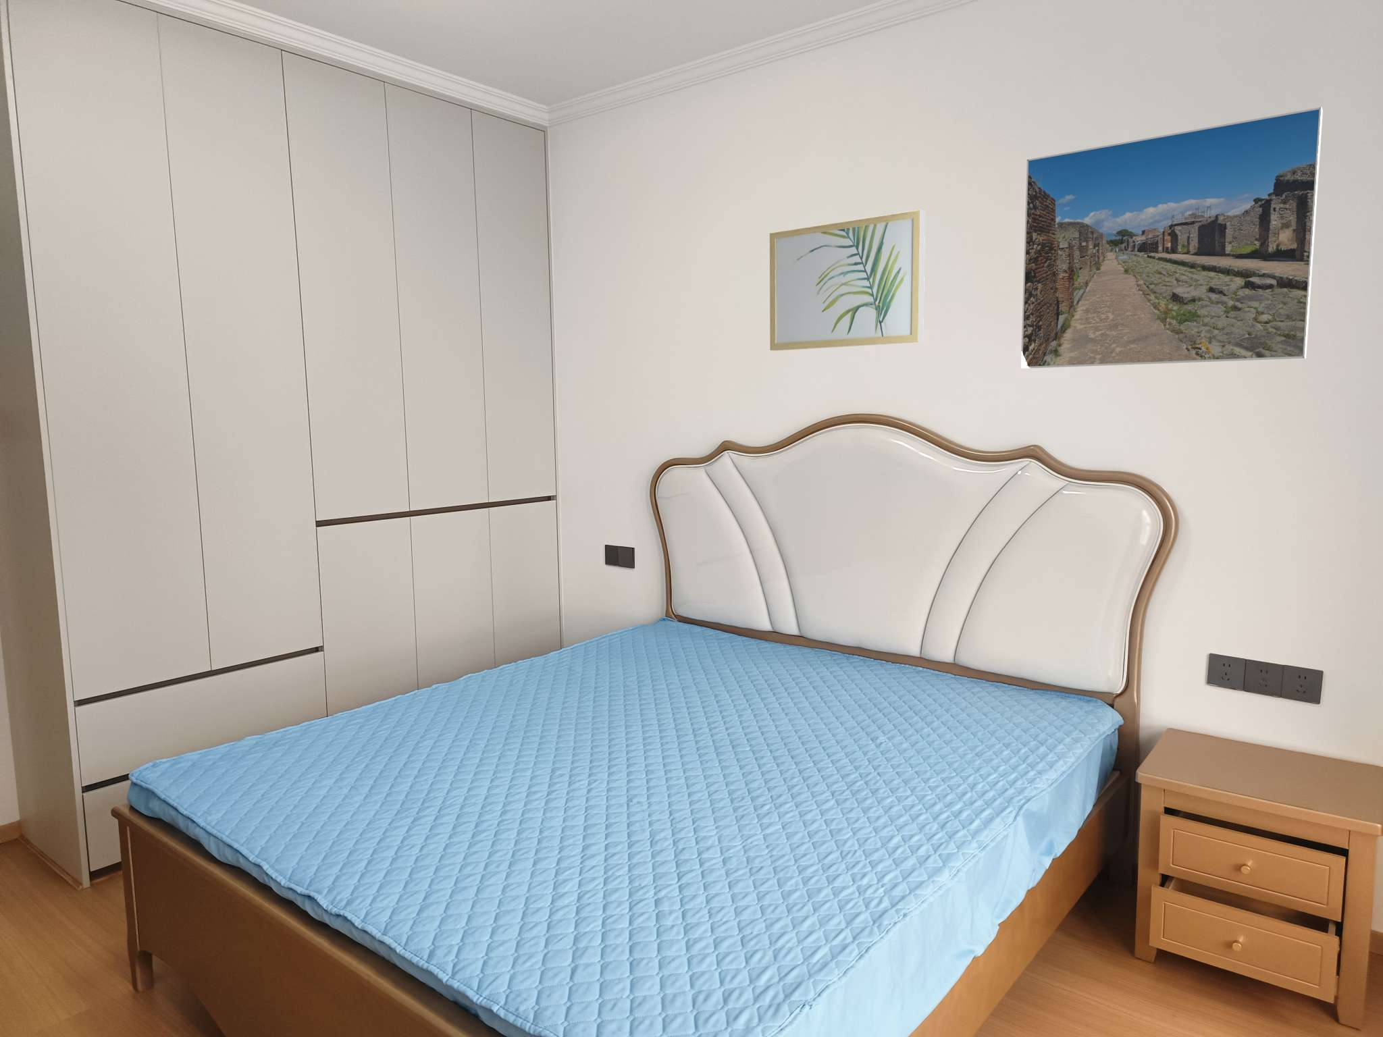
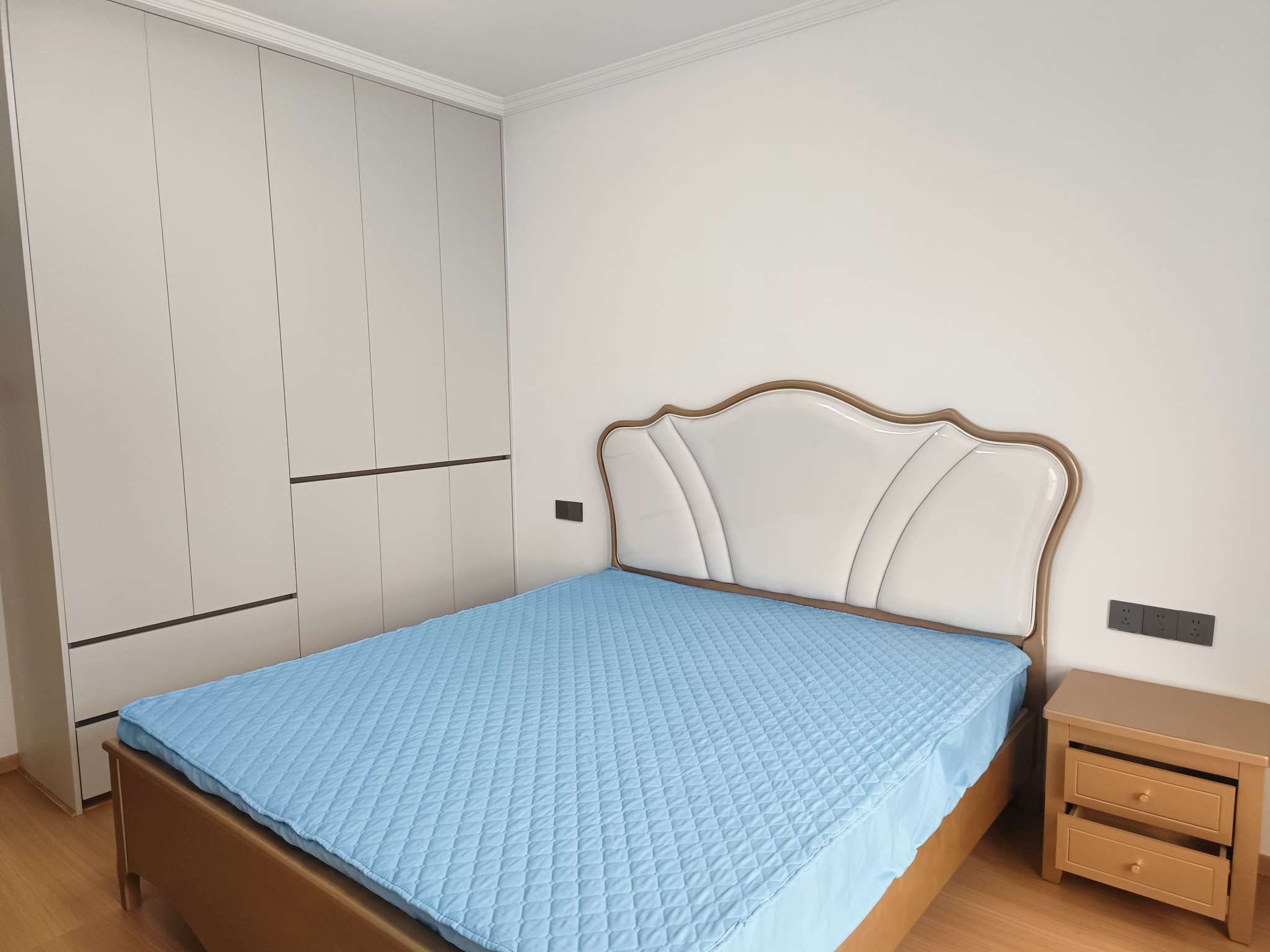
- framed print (1156, 252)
- wall art (843, 285)
